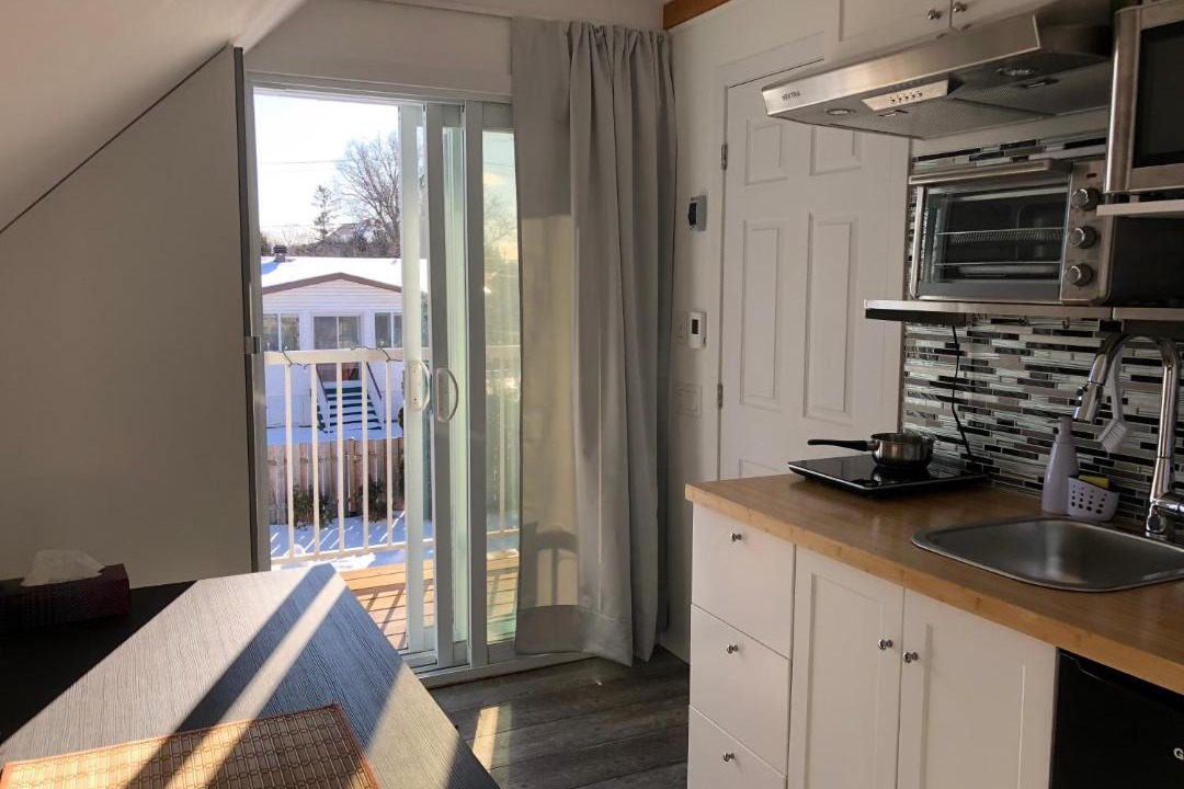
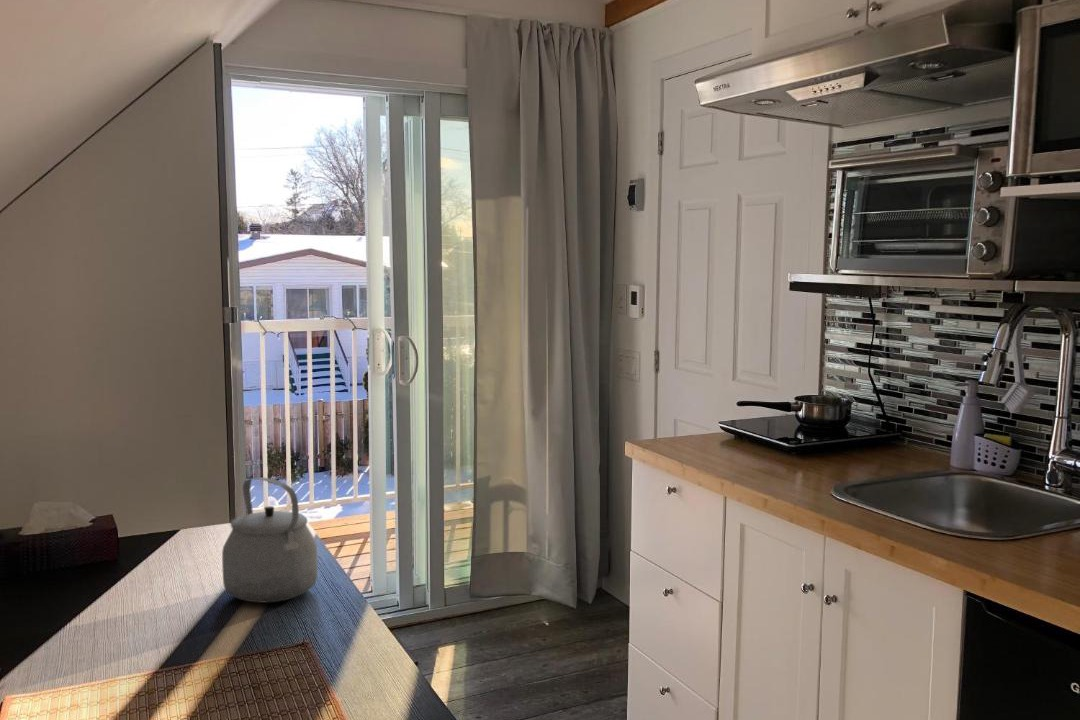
+ tea kettle (262, 533)
